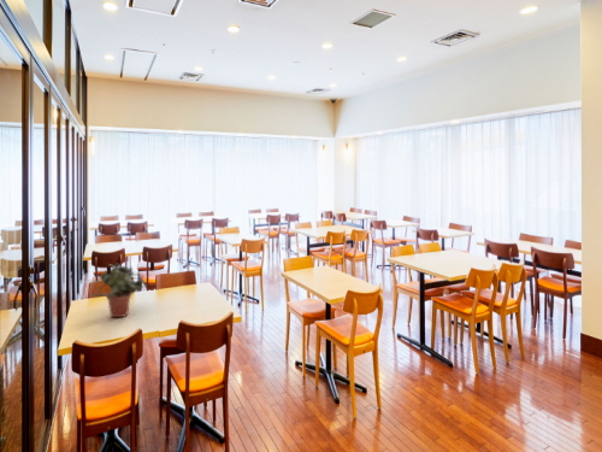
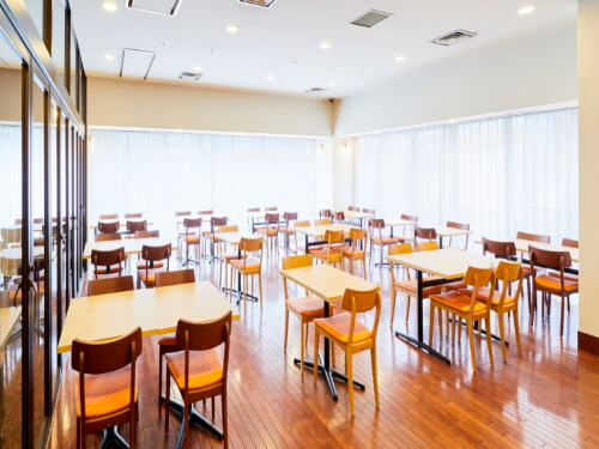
- potted plant (118, 289)
